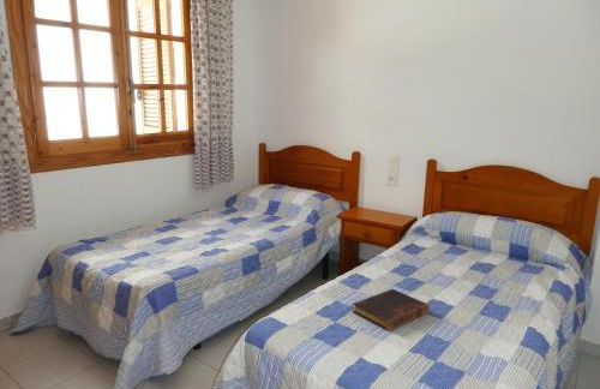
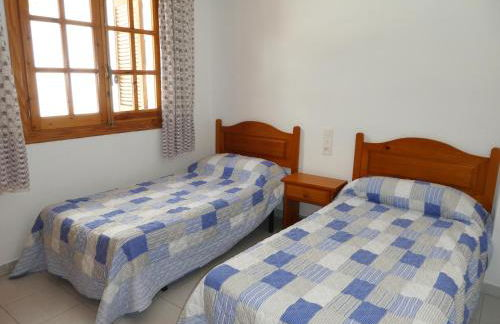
- book (390, 307)
